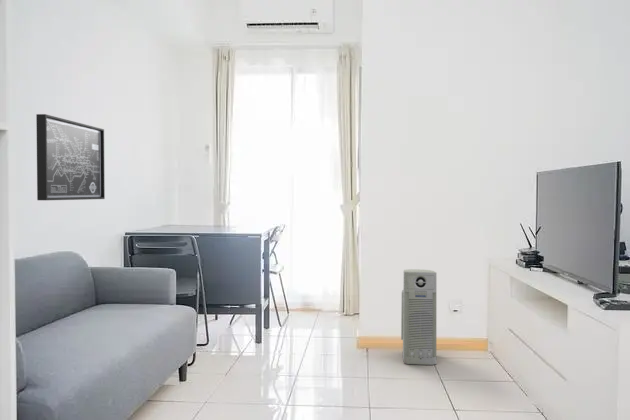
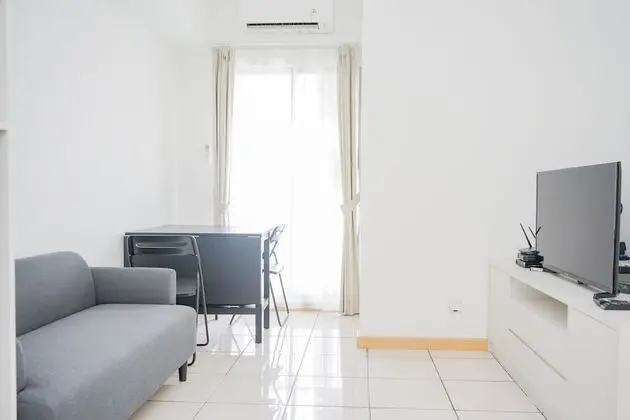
- wall art (74, 161)
- air purifier (418, 313)
